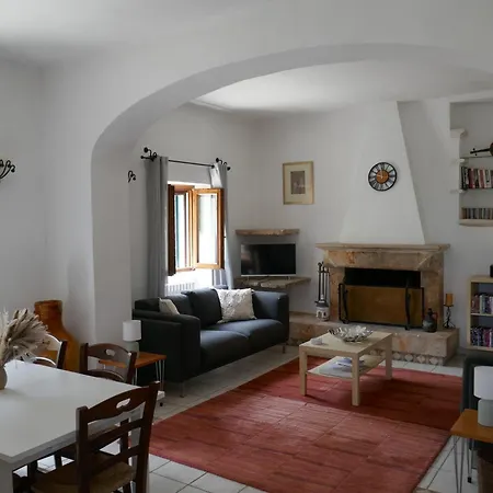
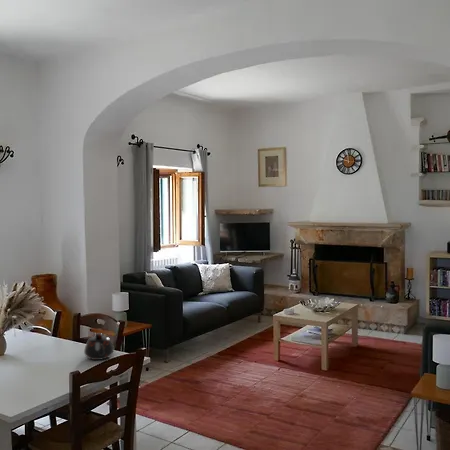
+ teapot (99, 345)
